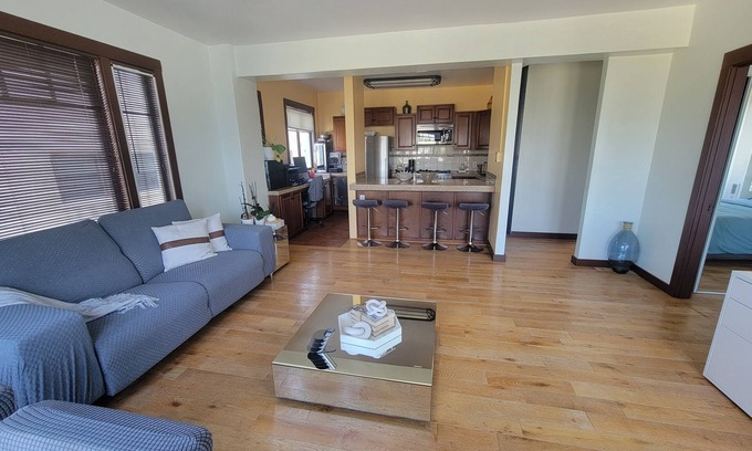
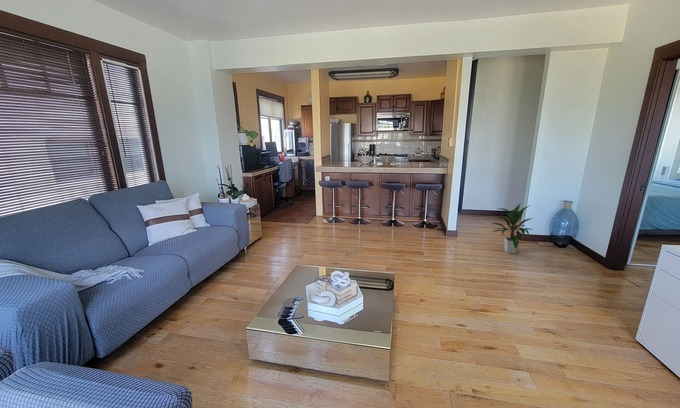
+ indoor plant (512, 228)
